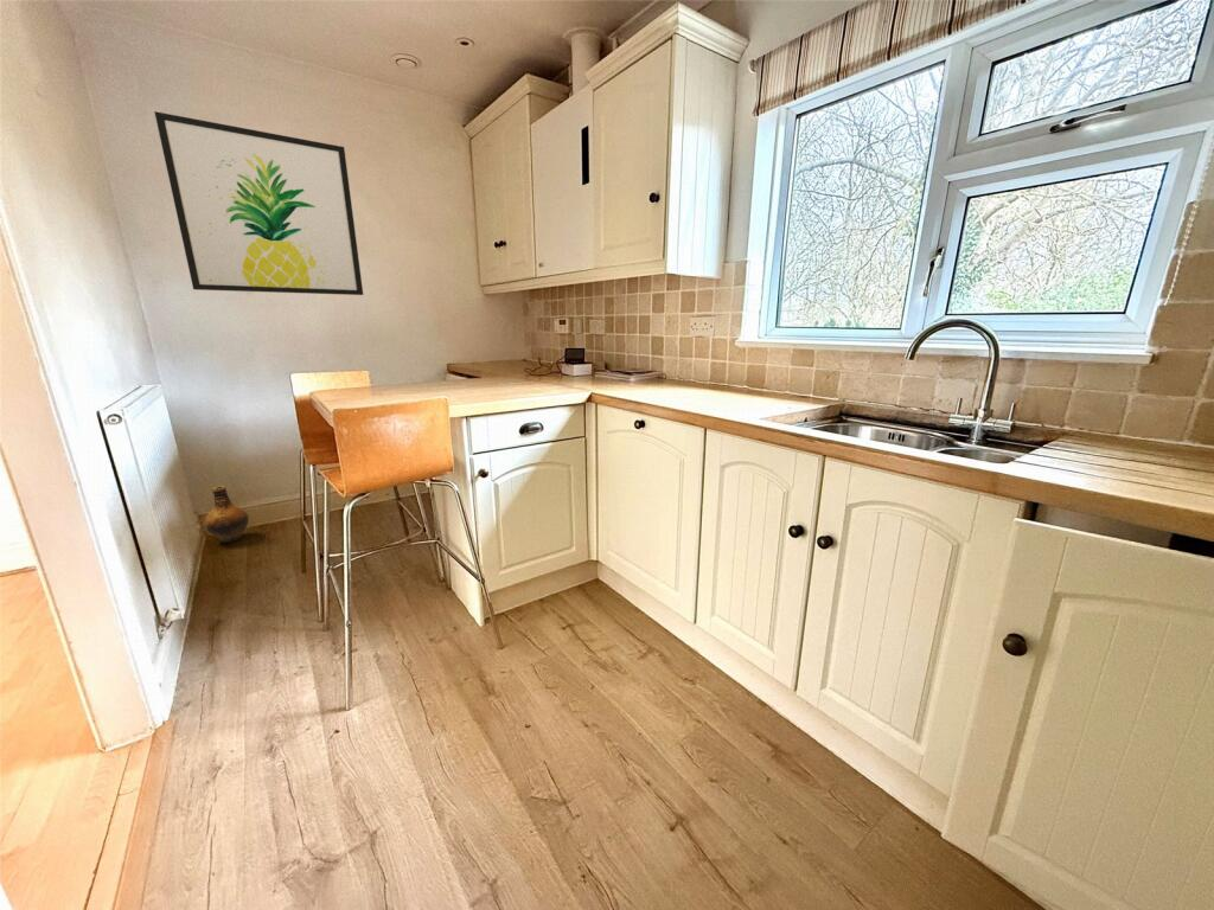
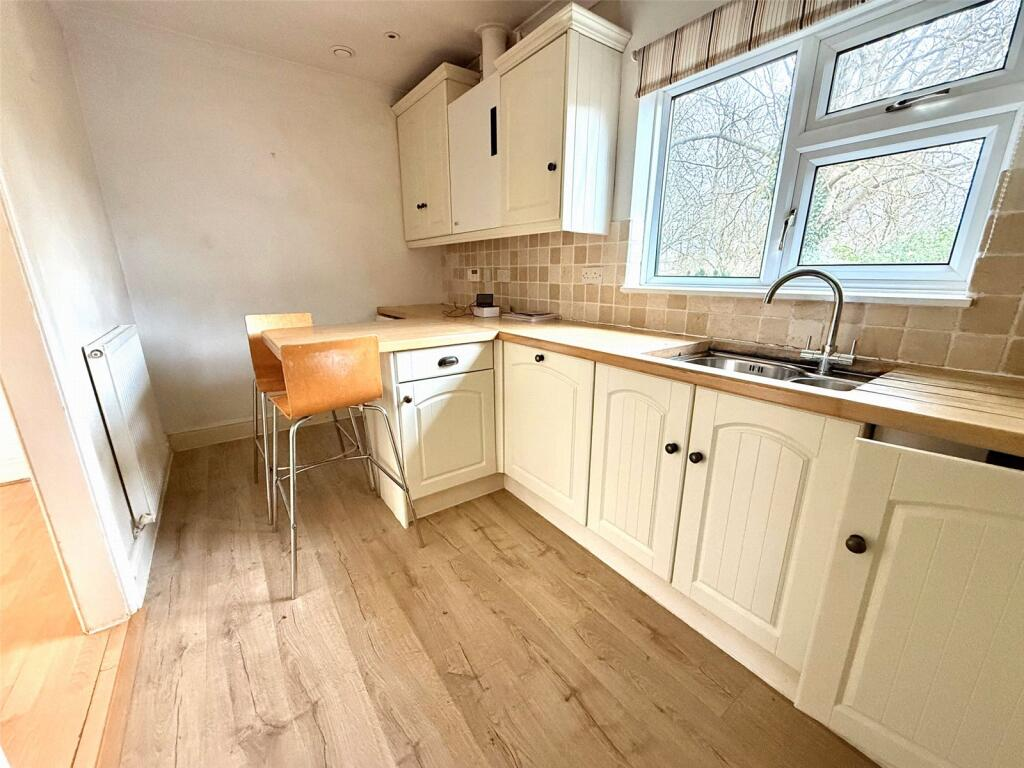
- wall art (271, 214)
- ceramic jug (225, 513)
